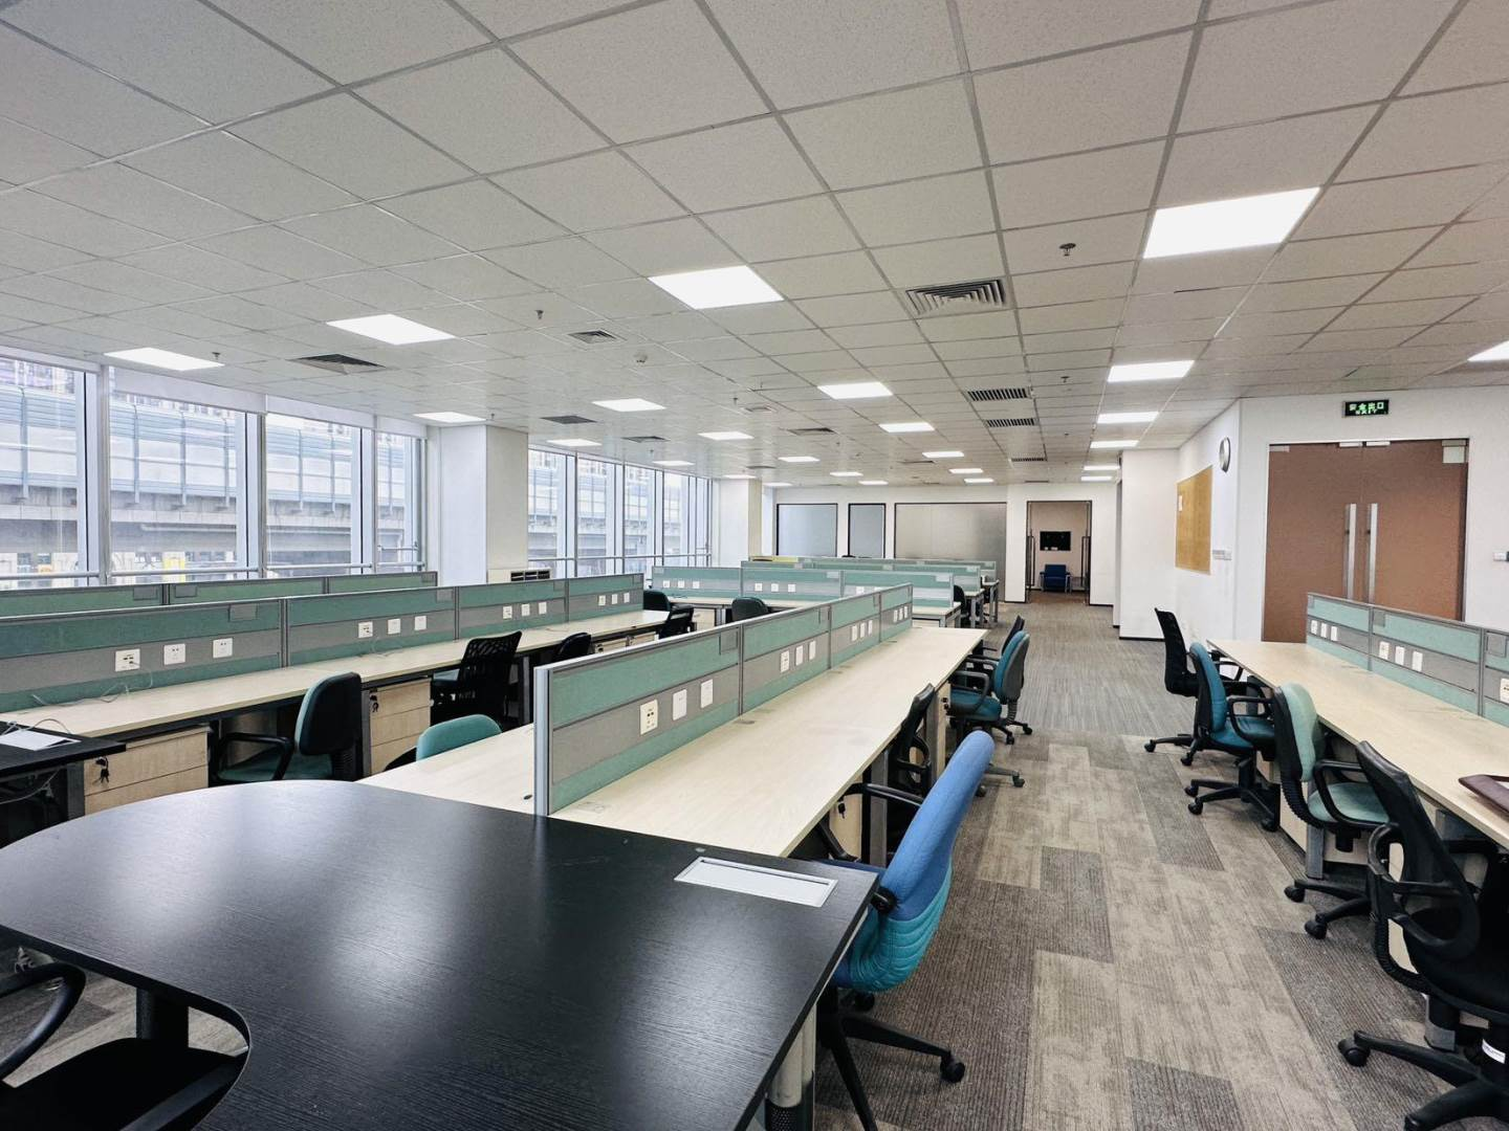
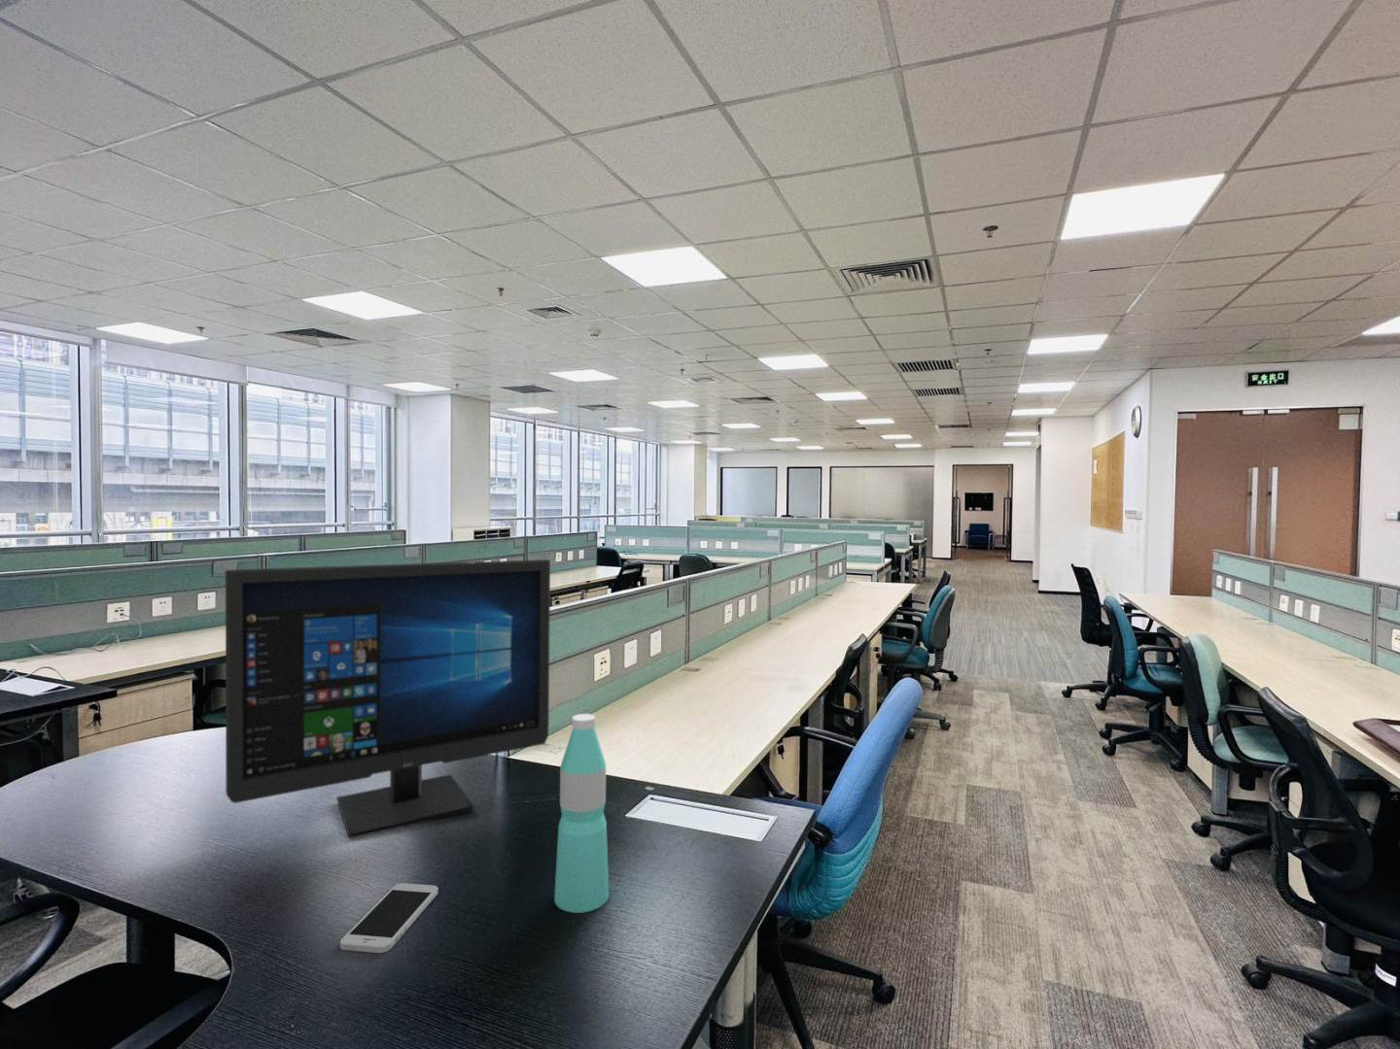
+ water bottle (582, 808)
+ smartphone (391, 915)
+ computer monitor (407, 684)
